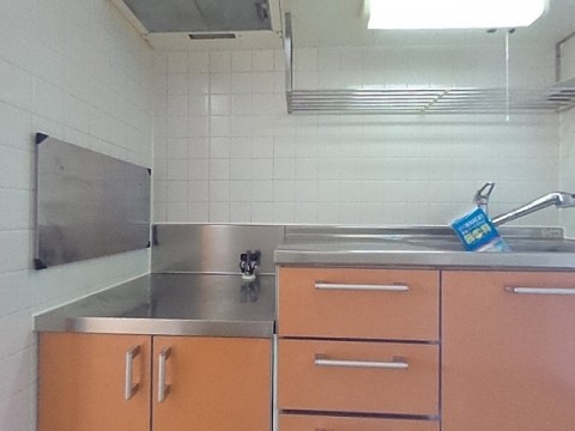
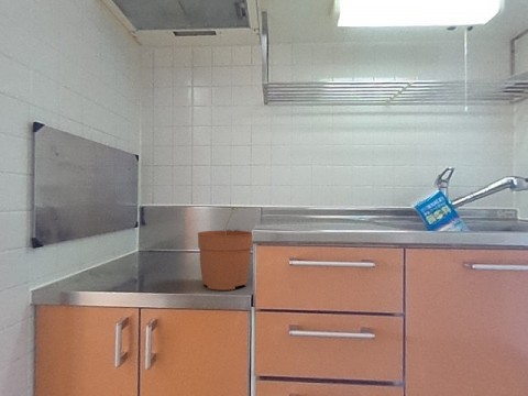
+ plant pot (224, 245)
